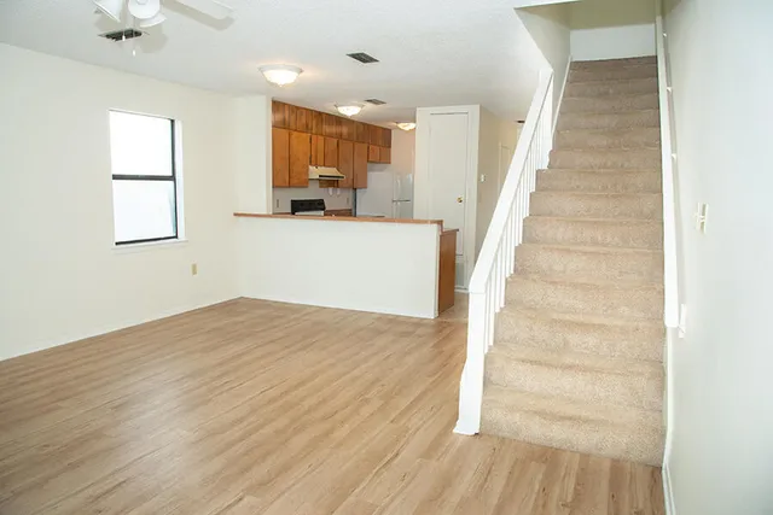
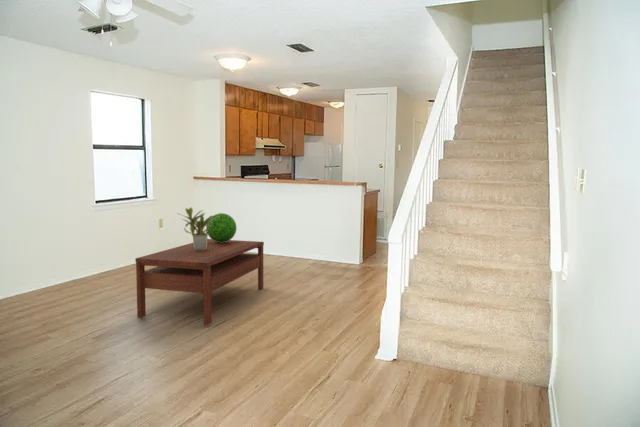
+ decorative sphere (221, 227)
+ potted plant (196, 228)
+ coffee table (207, 275)
